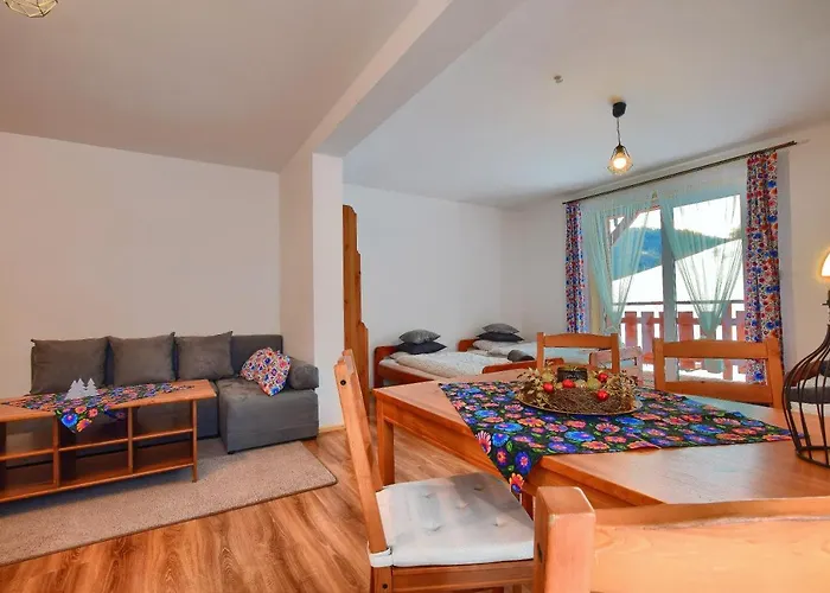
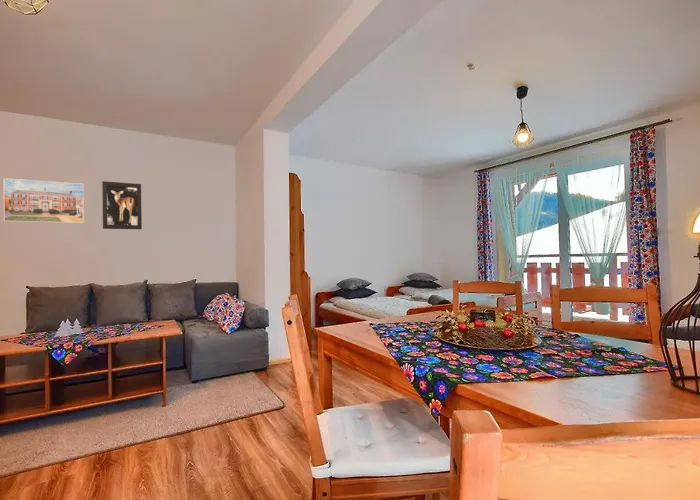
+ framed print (45, 201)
+ wall art (122, 205)
